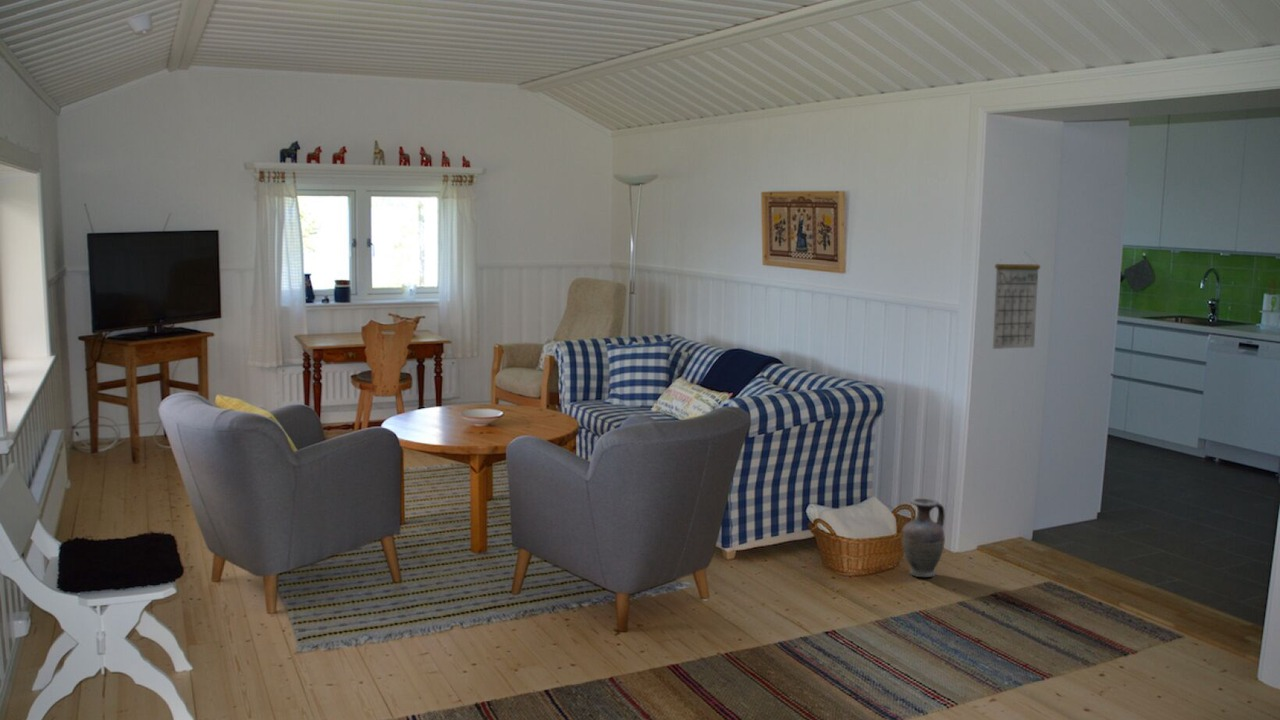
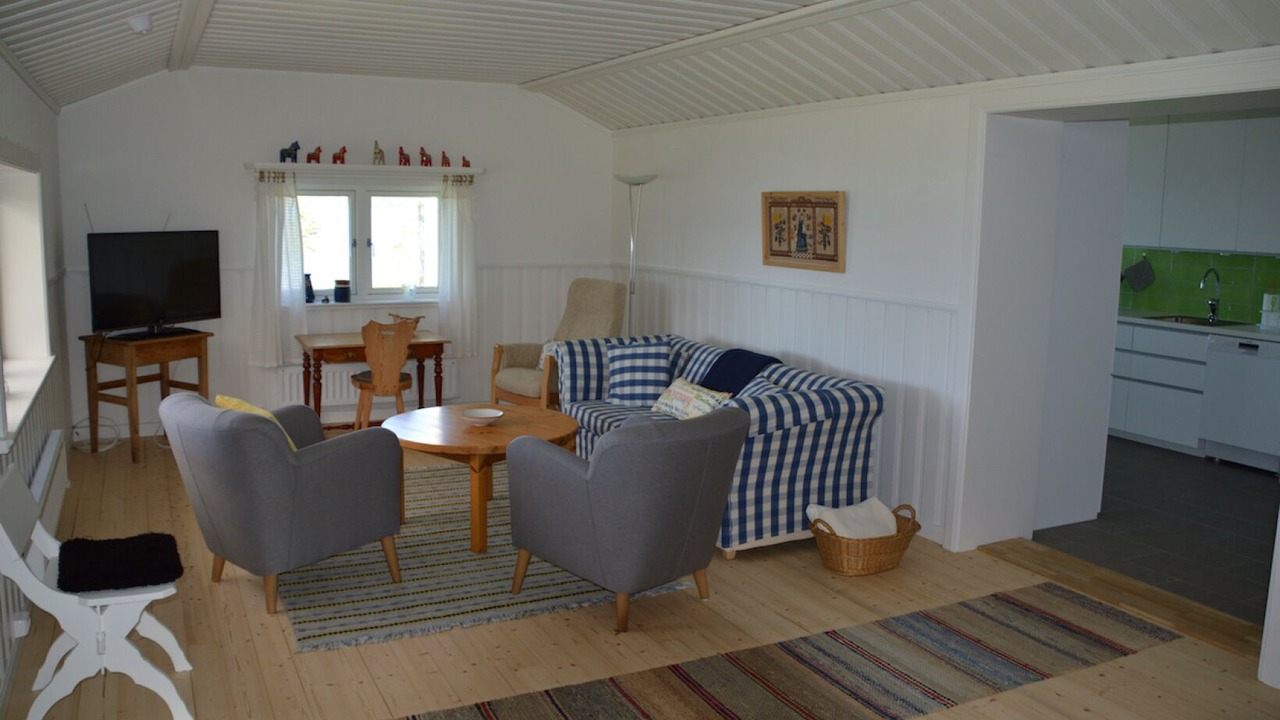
- calendar (1016, 296)
- vase (923, 537)
